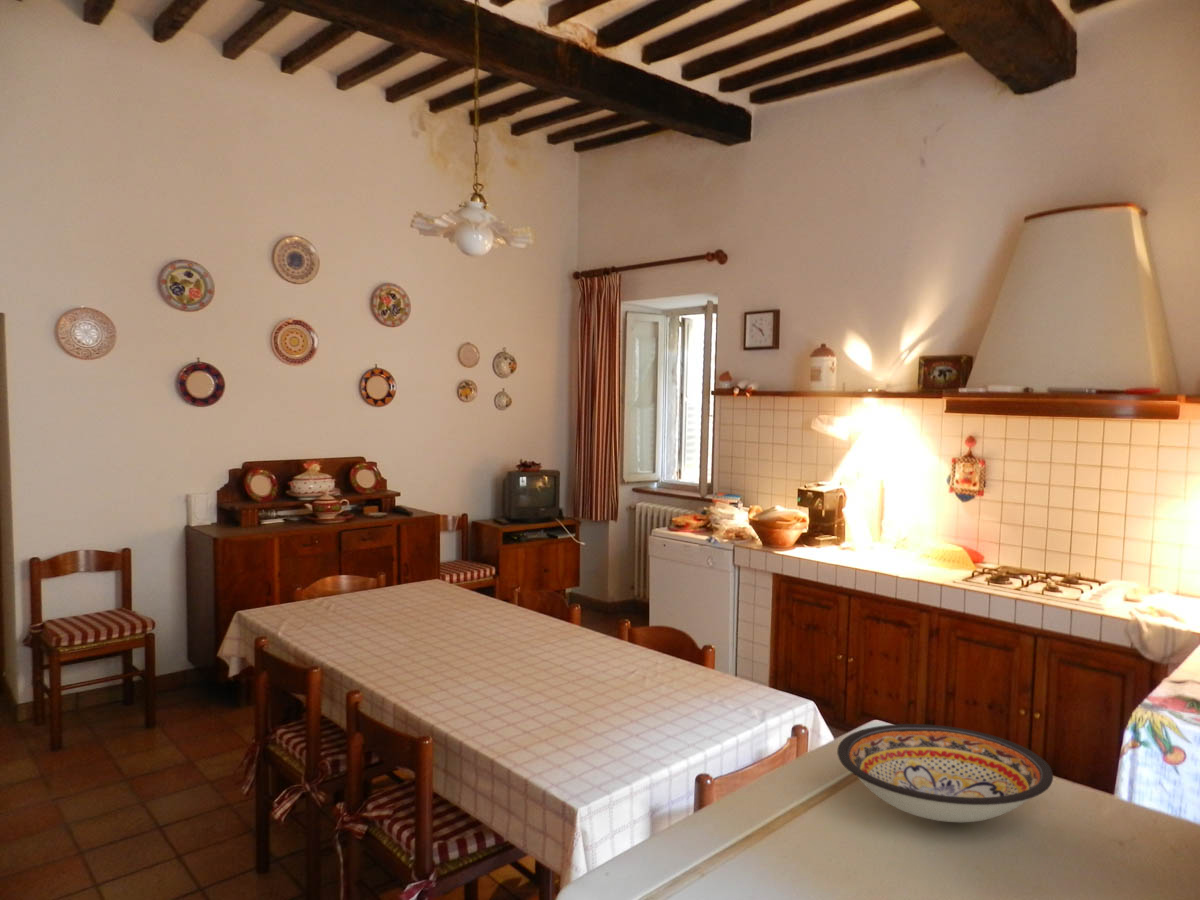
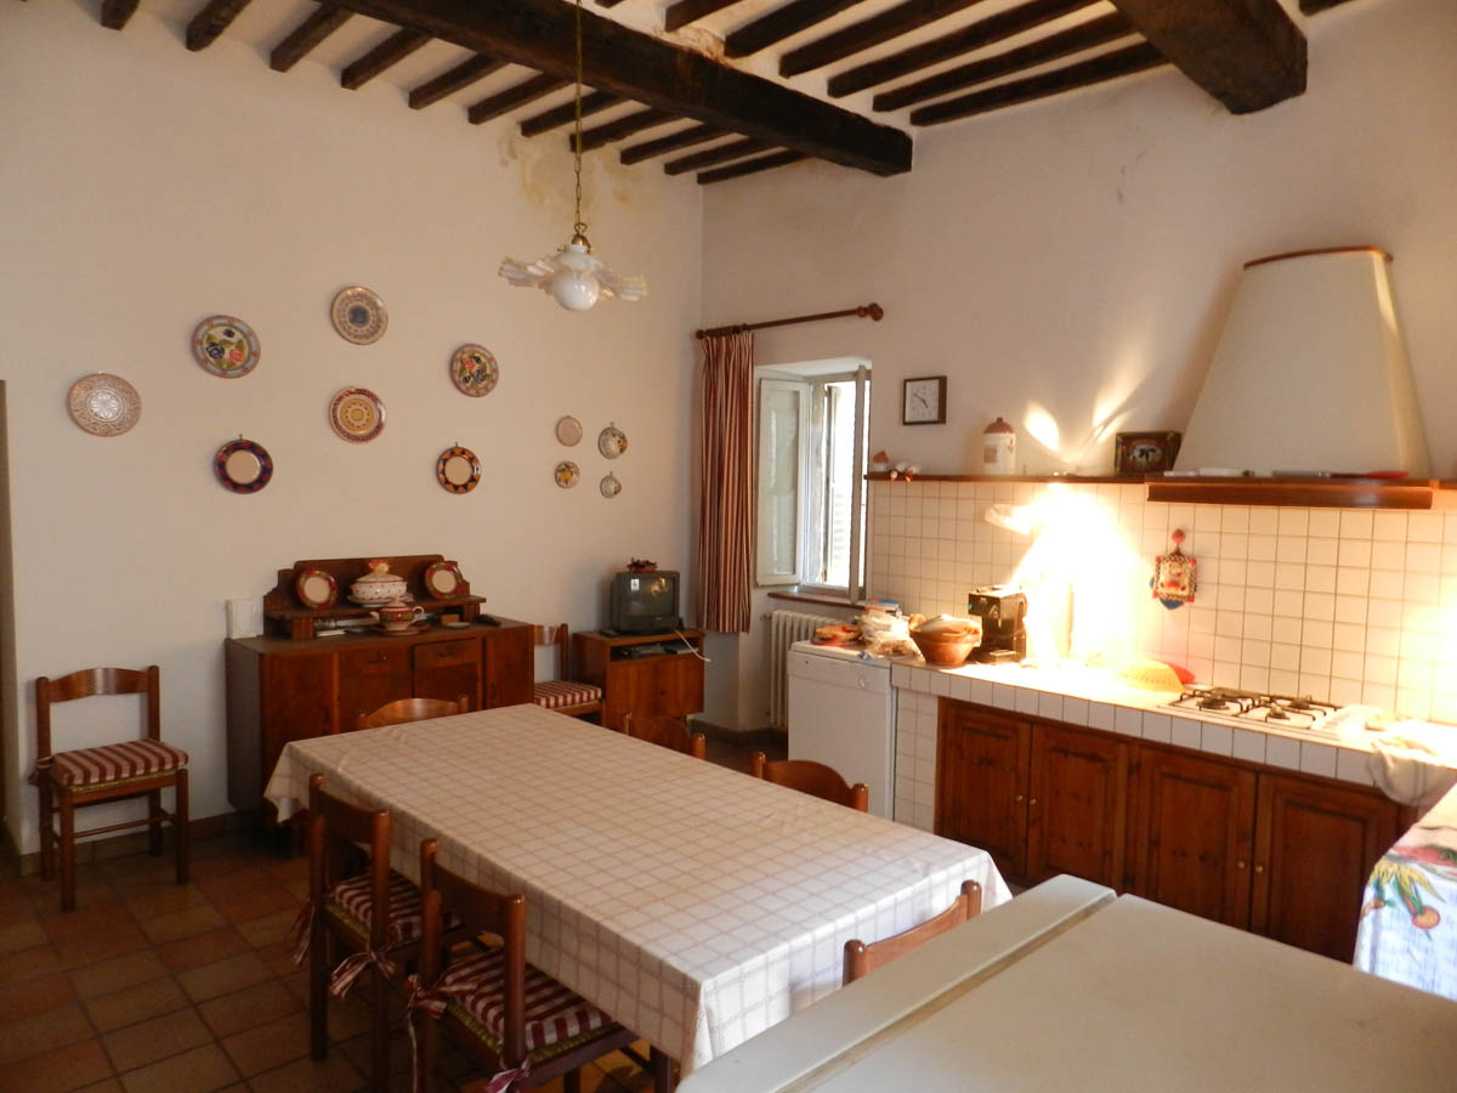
- bowl (940, 786)
